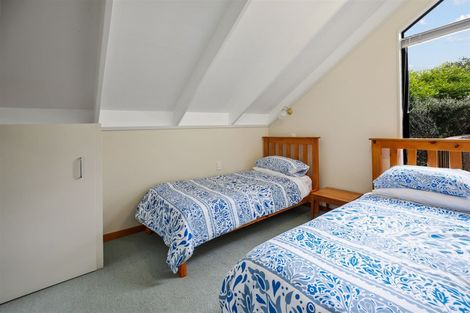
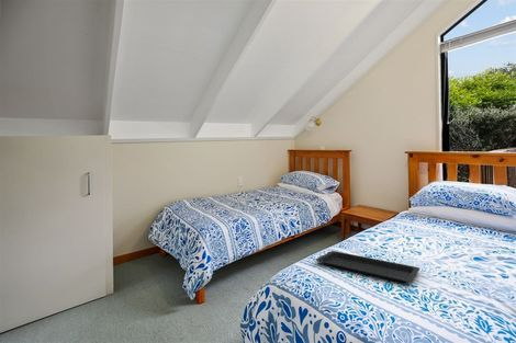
+ serving tray (364, 265)
